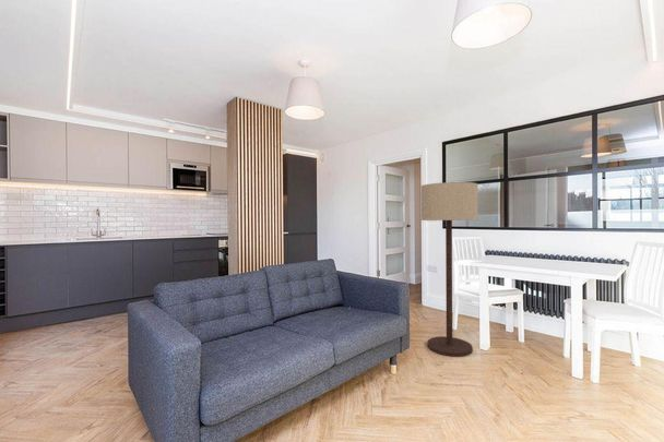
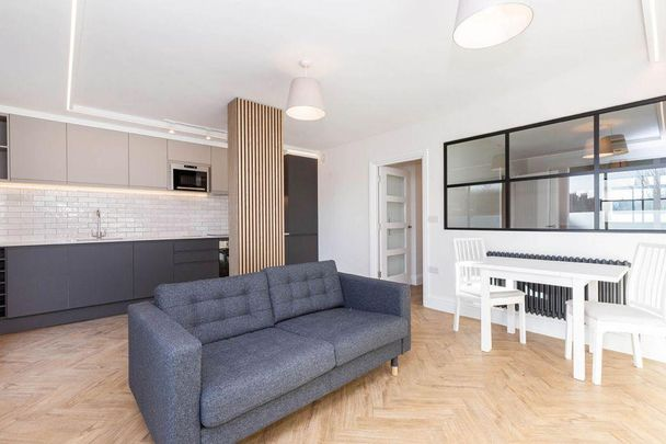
- floor lamp (449, 266)
